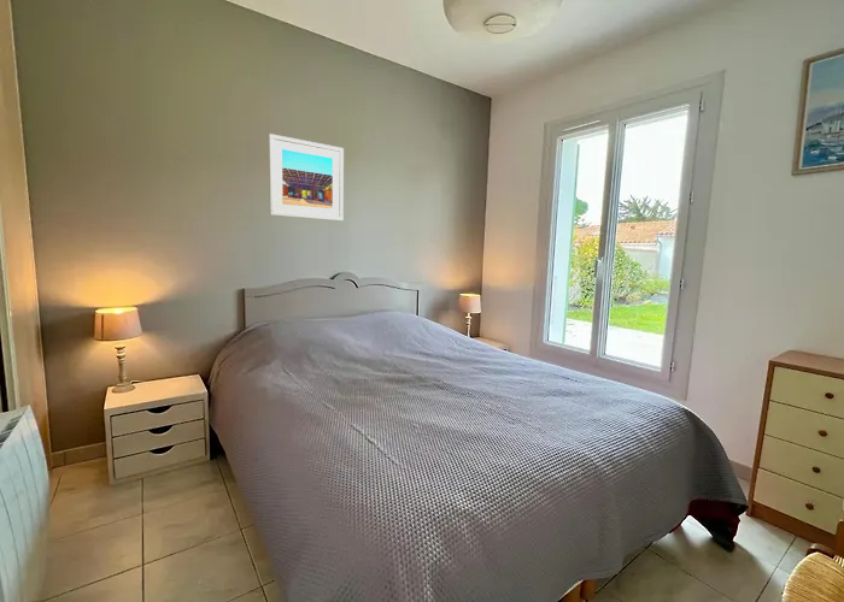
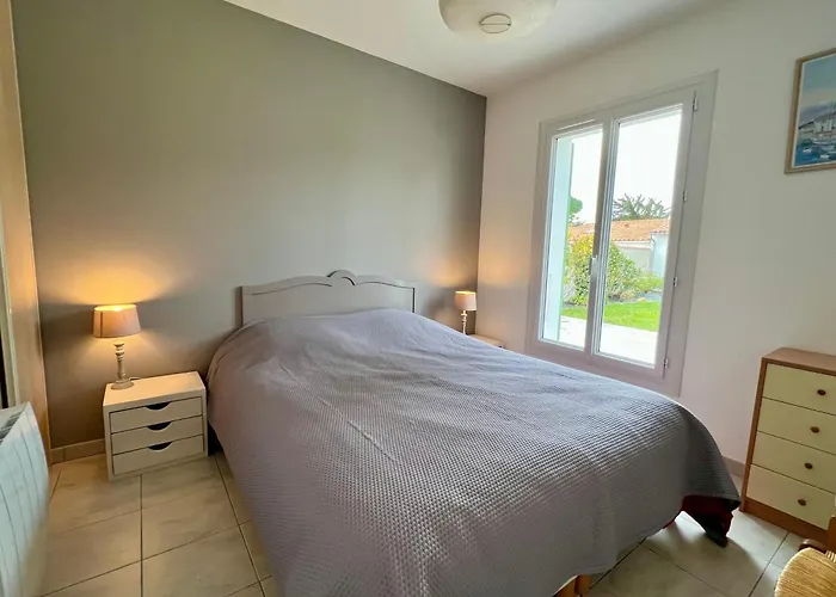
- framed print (307, 179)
